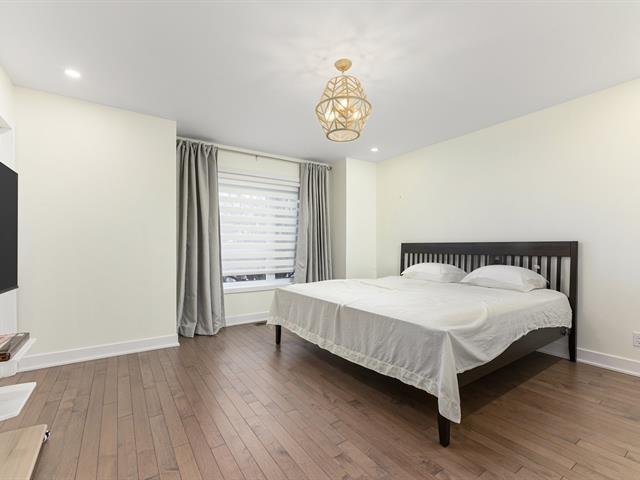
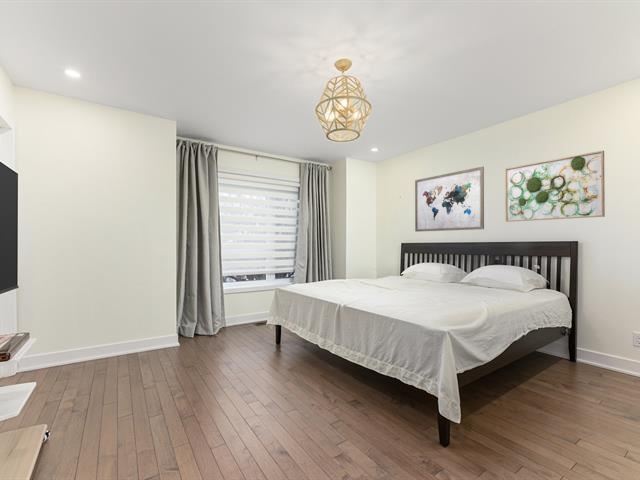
+ wall art (446, 202)
+ wall art (549, 189)
